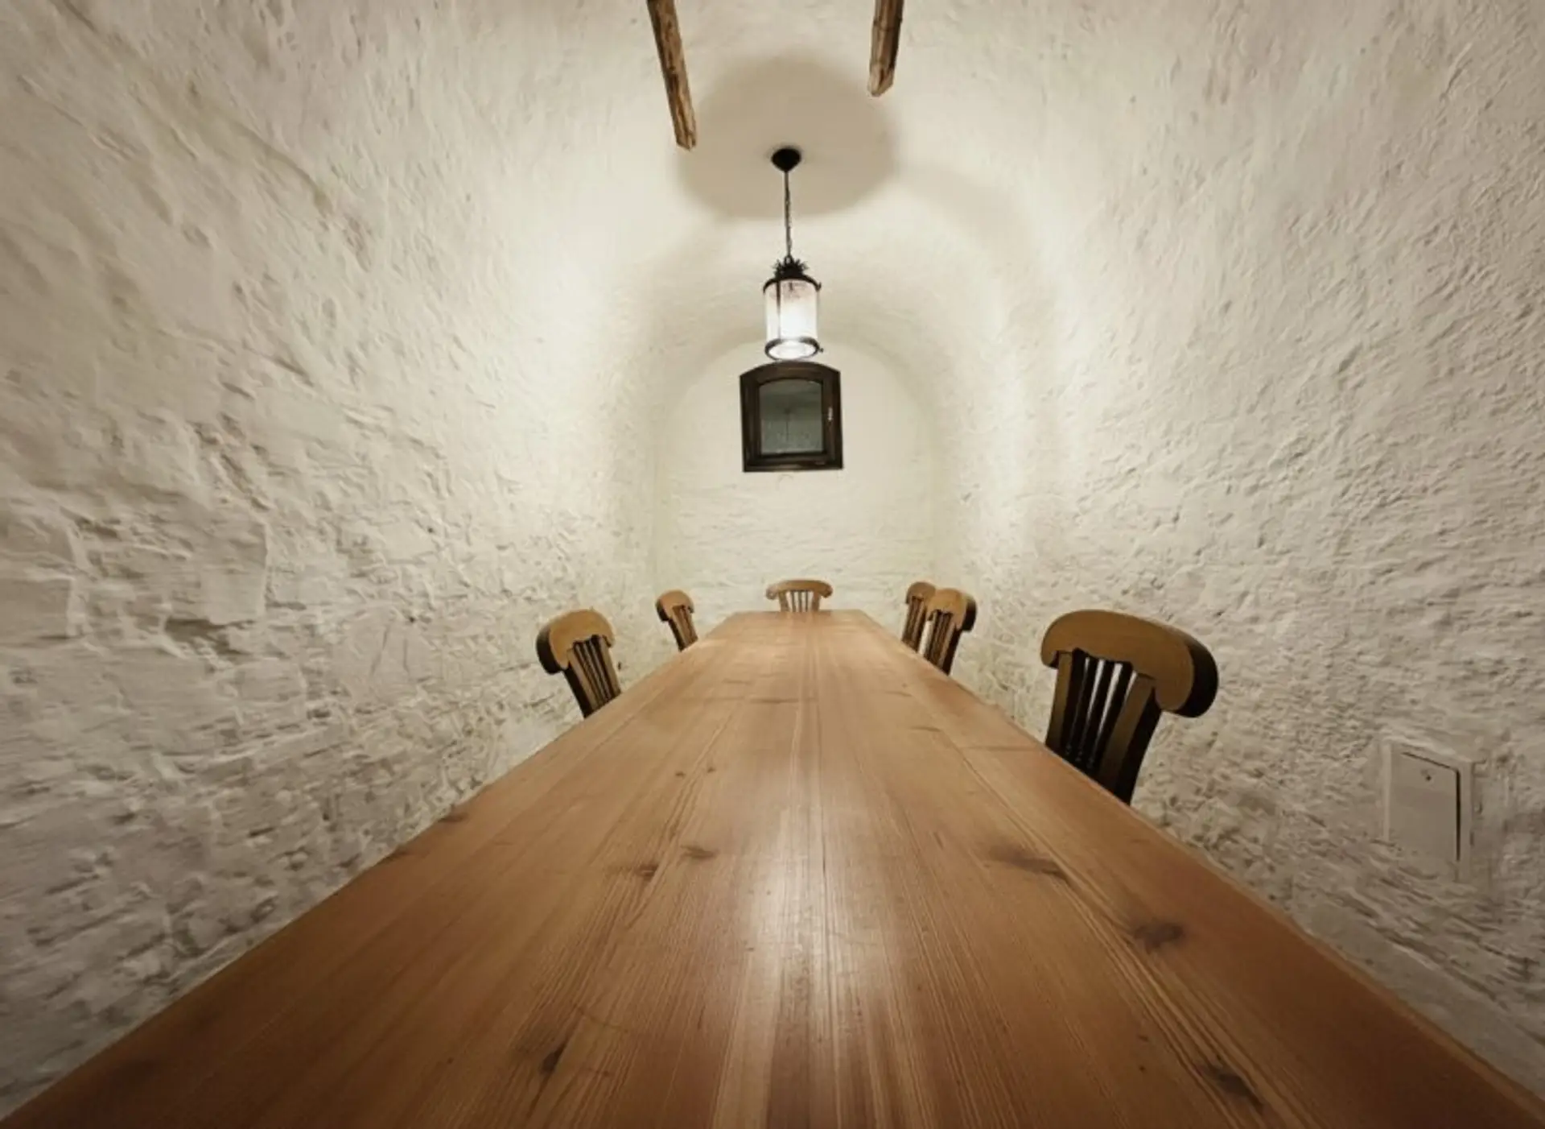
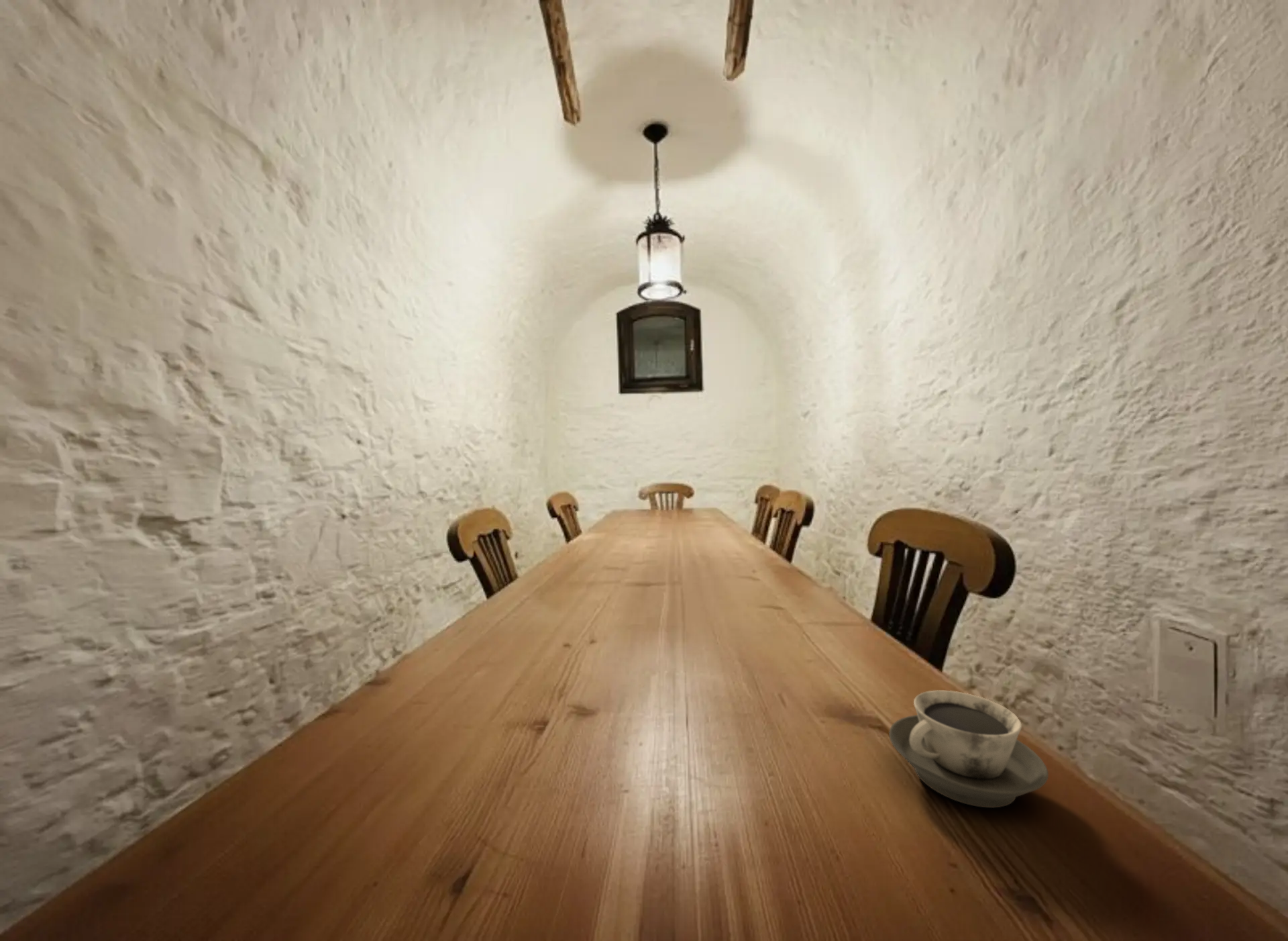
+ cup (963, 745)
